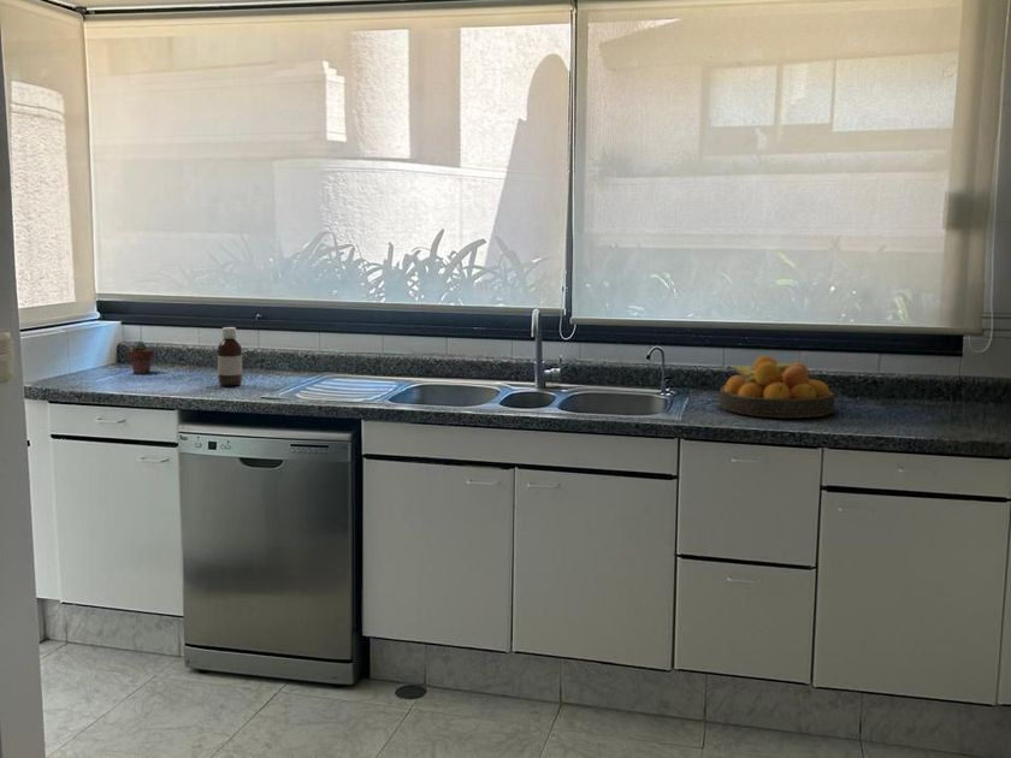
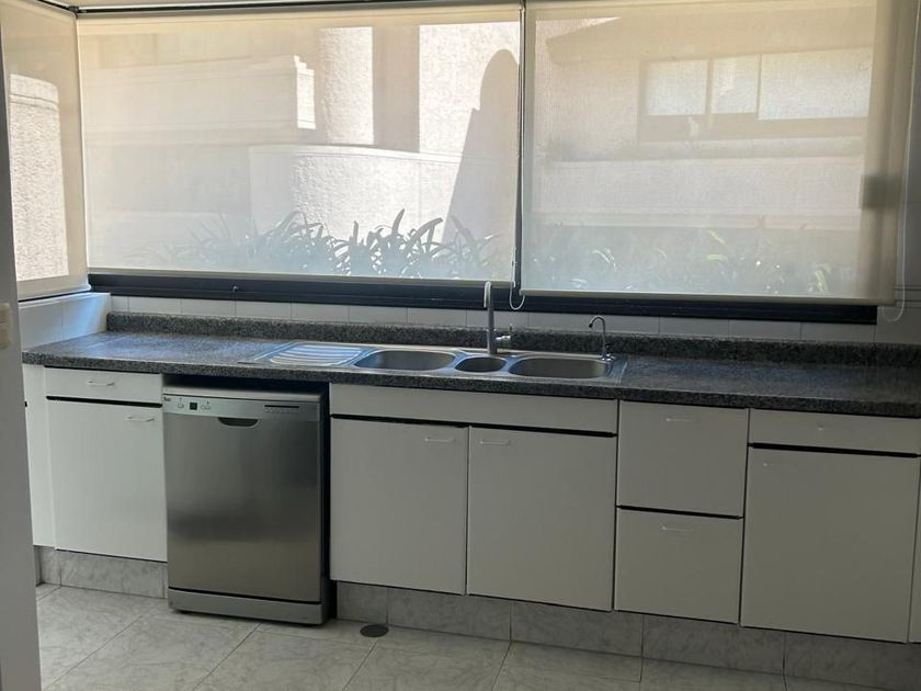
- potted succulent (141, 356)
- fruit bowl (776, 384)
- bottle (229, 356)
